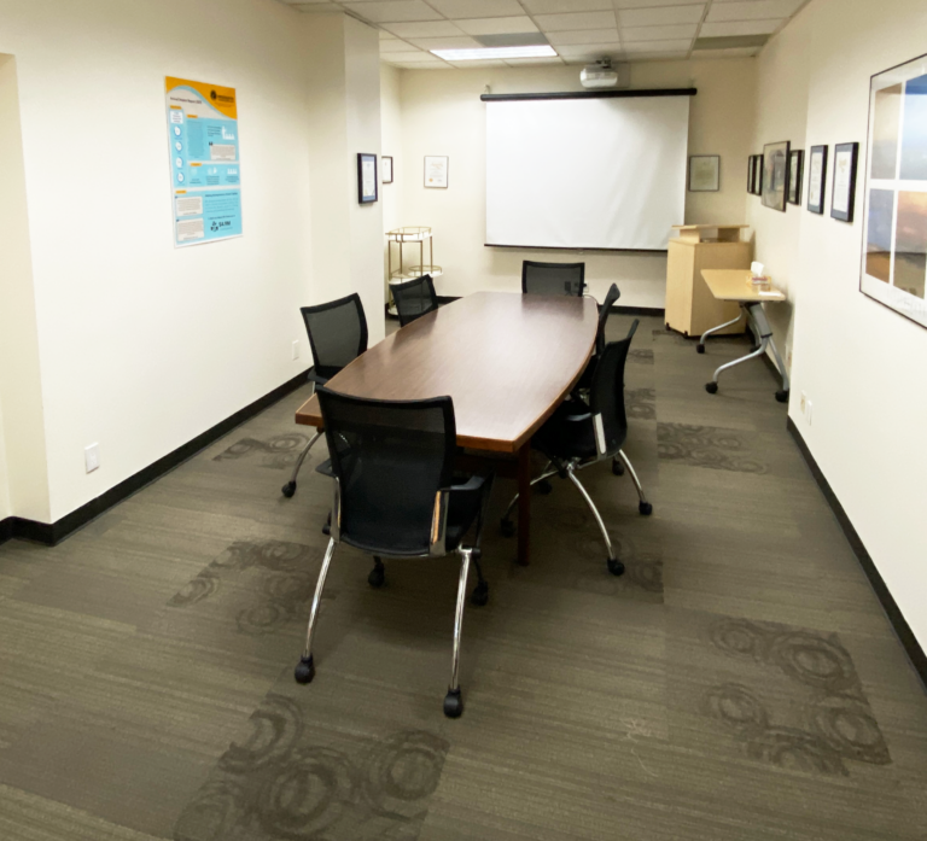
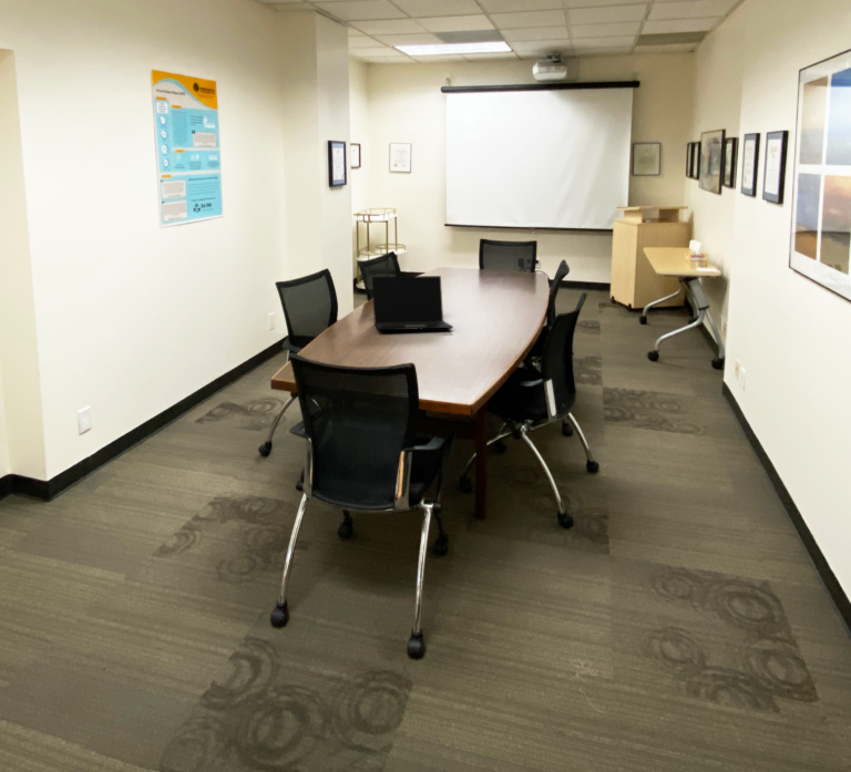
+ laptop (411, 301)
